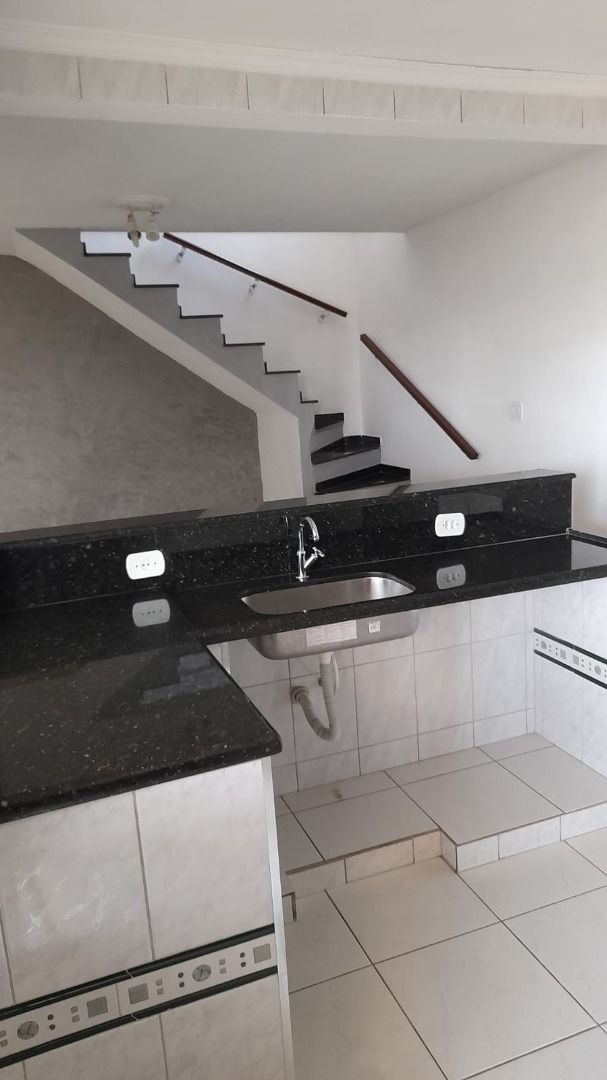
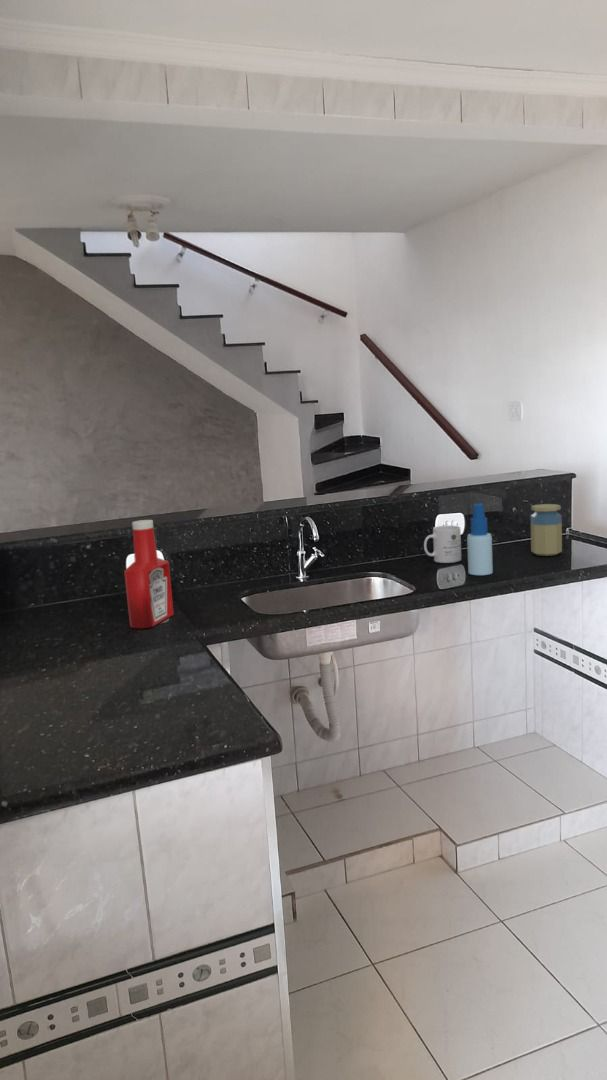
+ jar (546, 529)
+ soap bottle (147, 571)
+ spray bottle (479, 538)
+ mug (441, 544)
